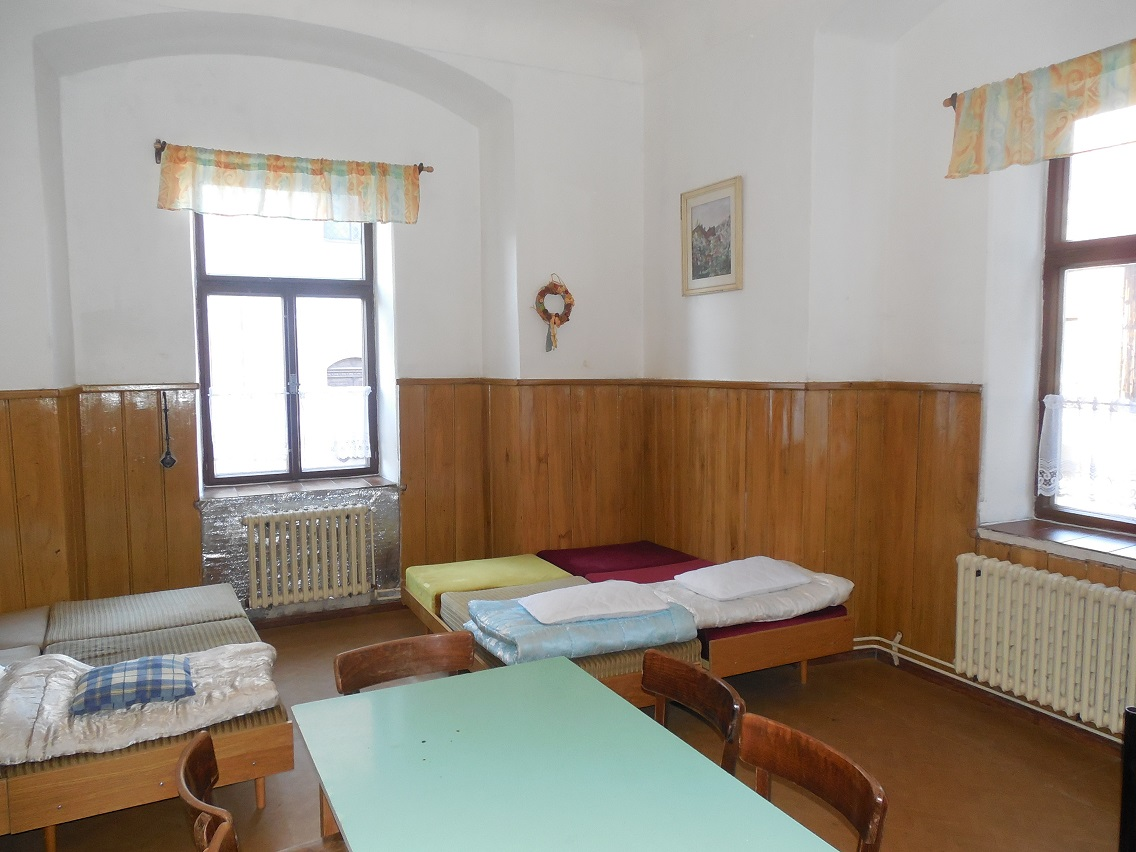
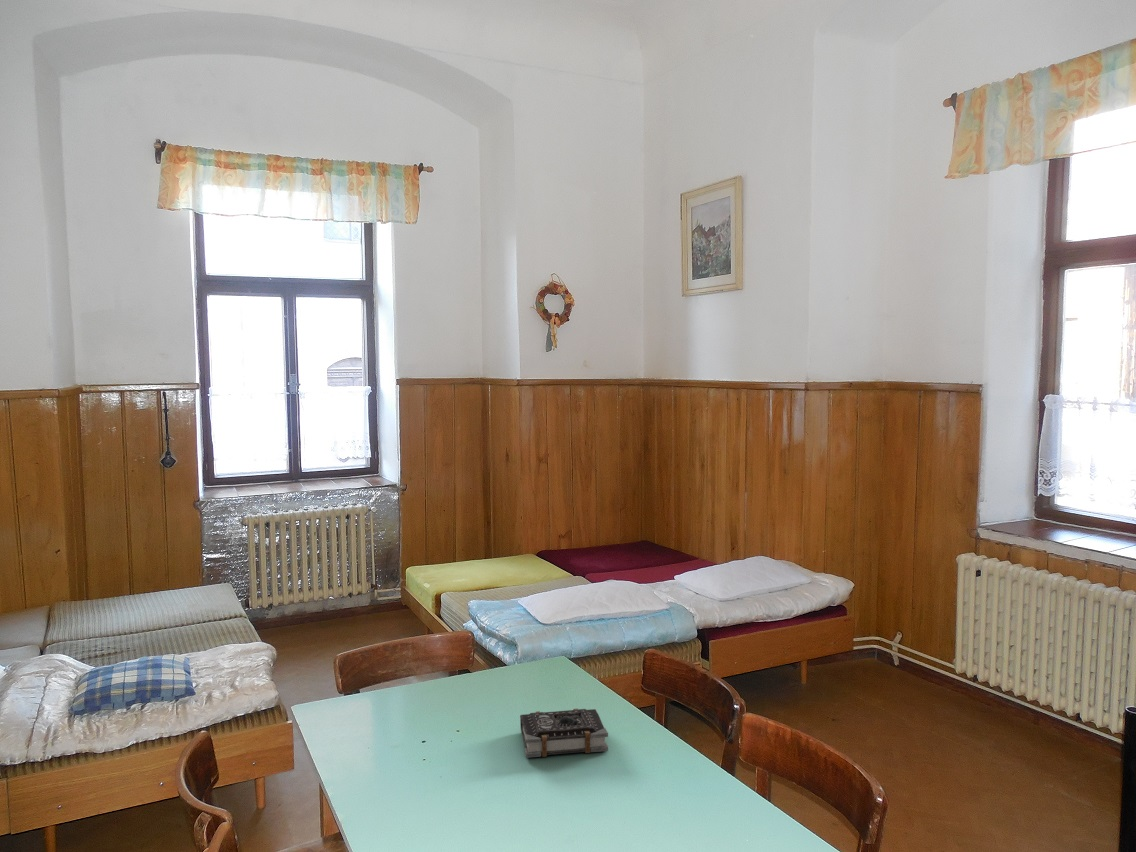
+ book (562, 728)
